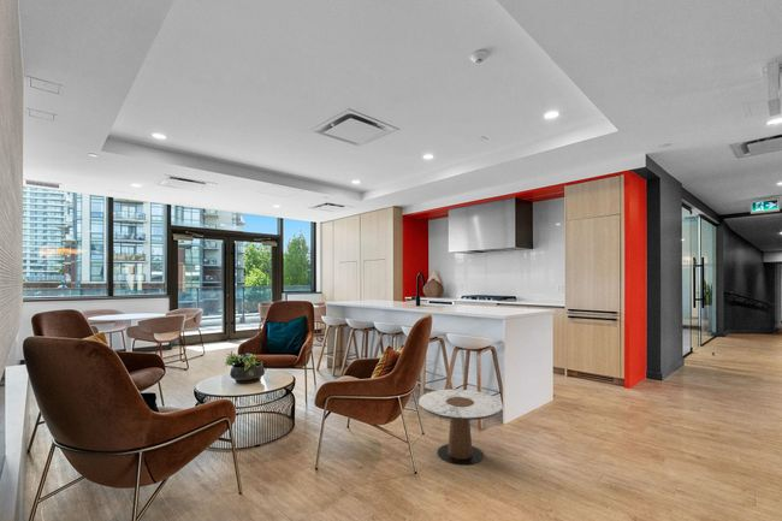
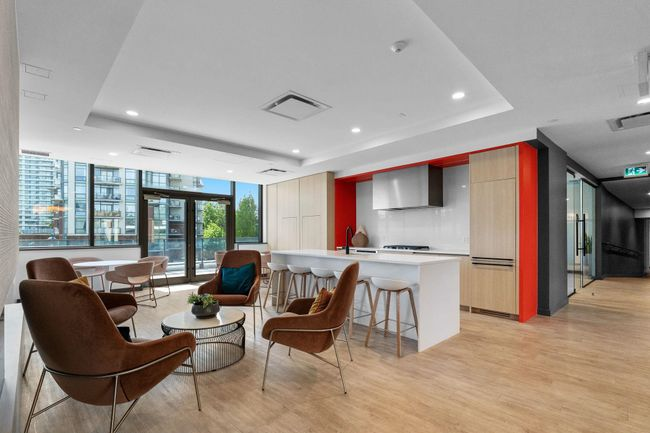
- side table (460, 427)
